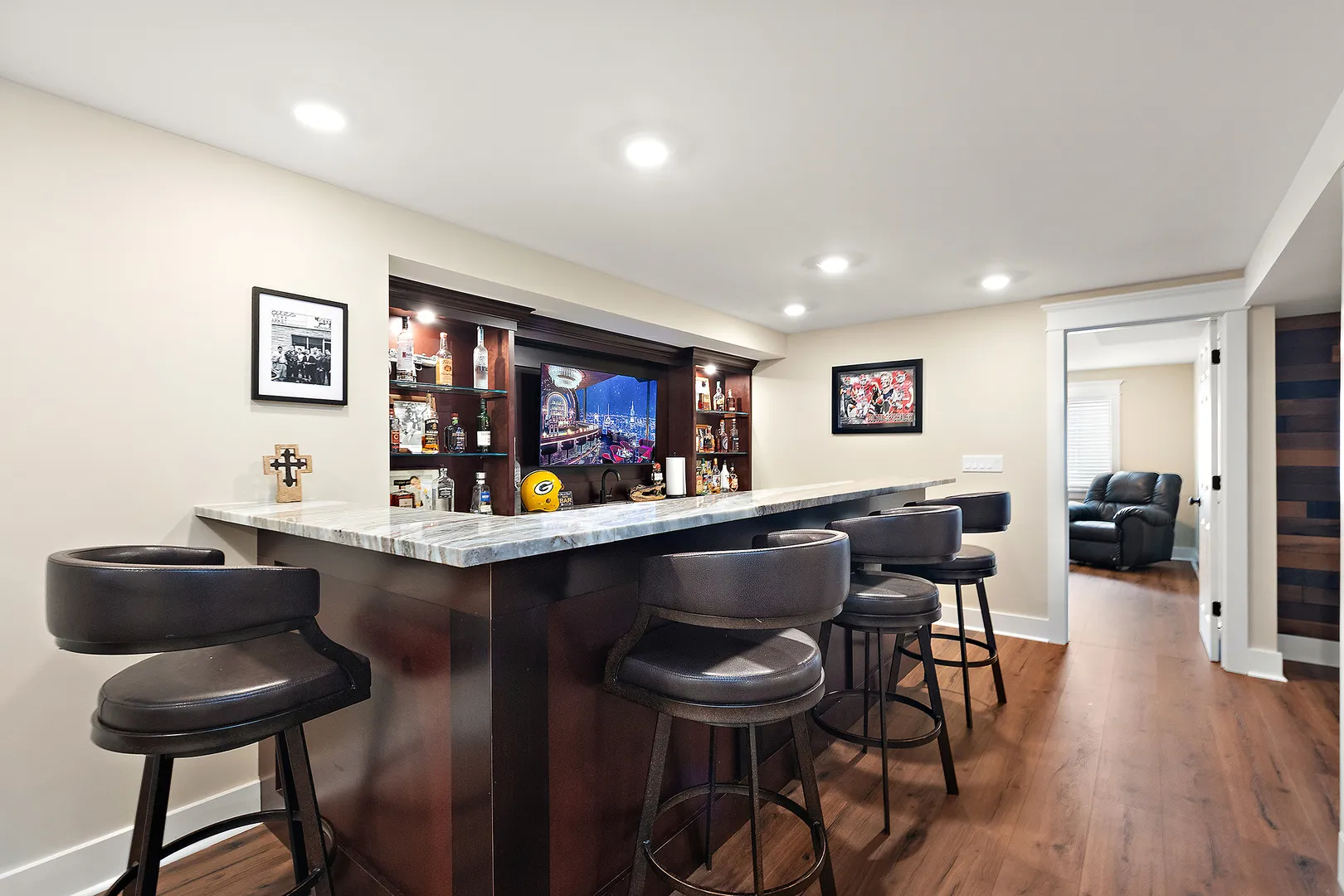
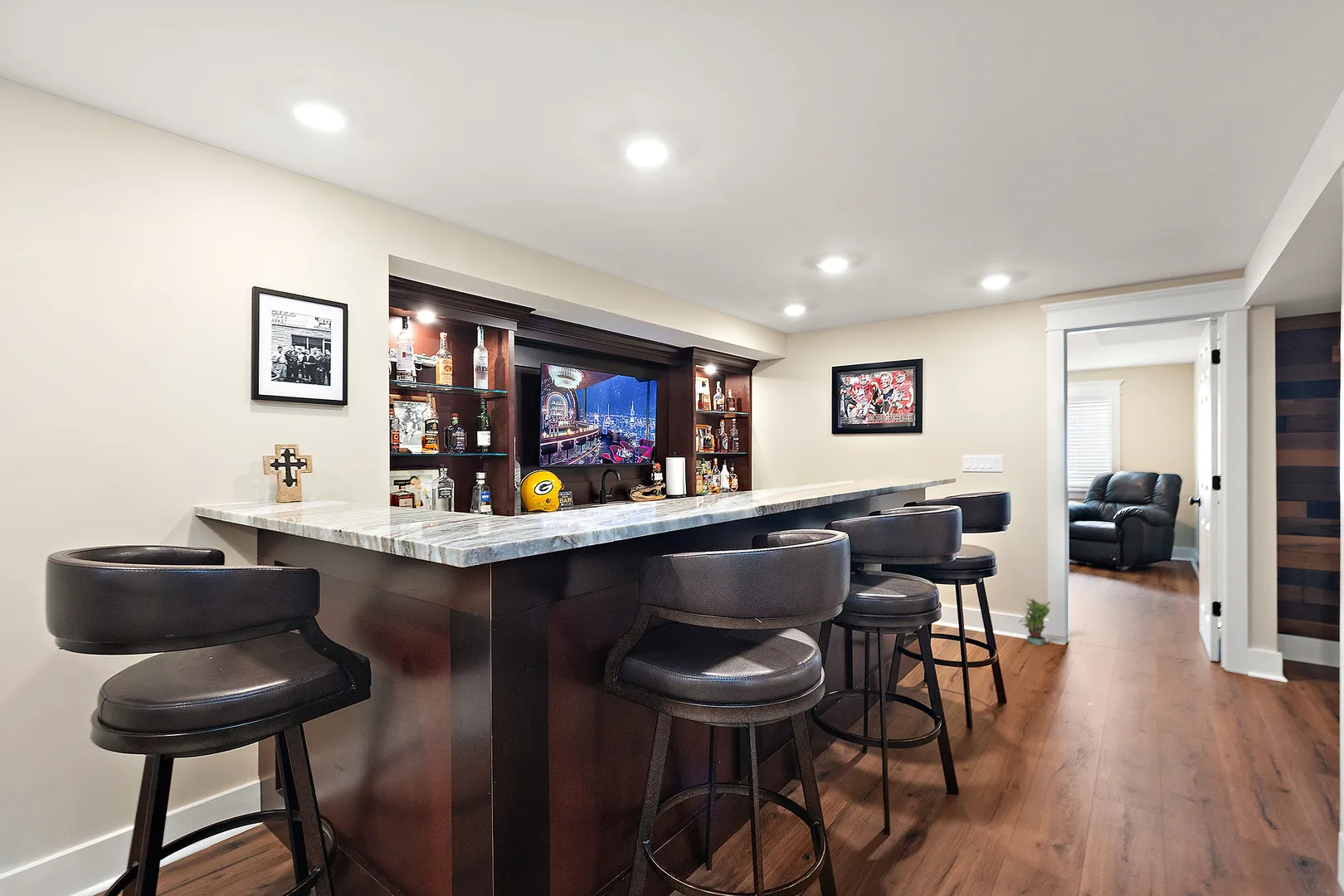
+ potted plant (1033, 620)
